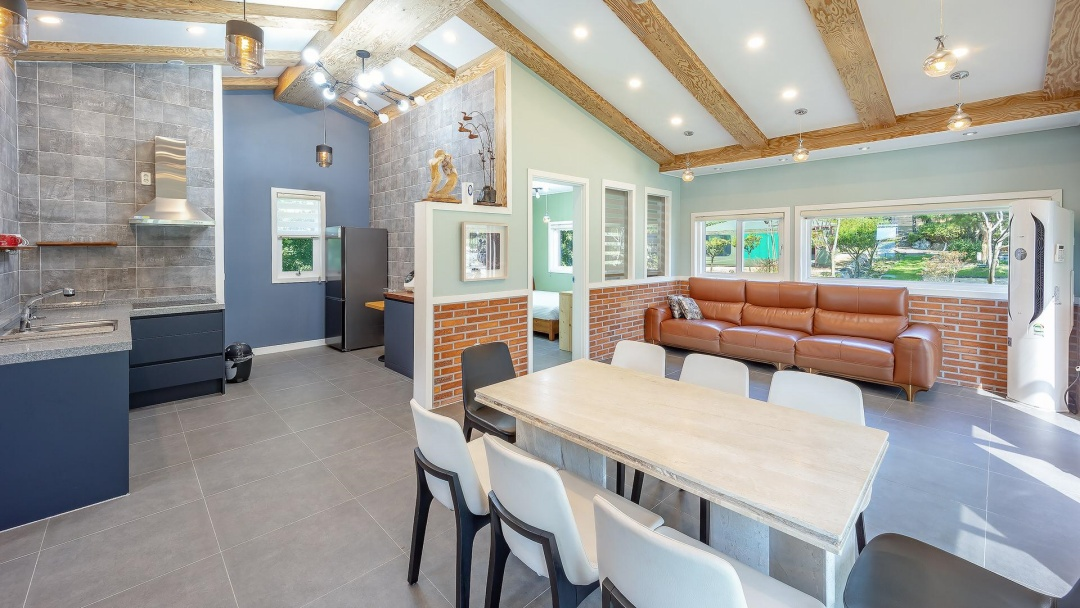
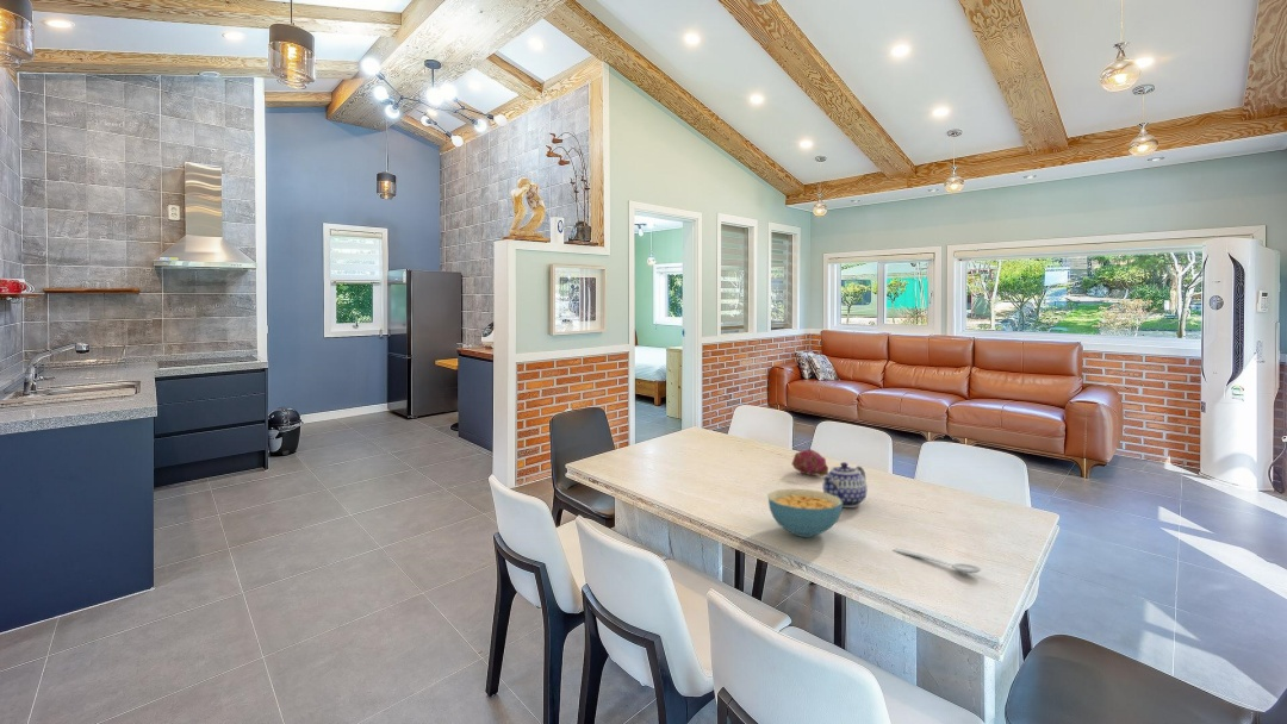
+ cereal bowl (803, 516)
+ fruit (809, 461)
+ teapot (844, 482)
+ spoon (934, 560)
